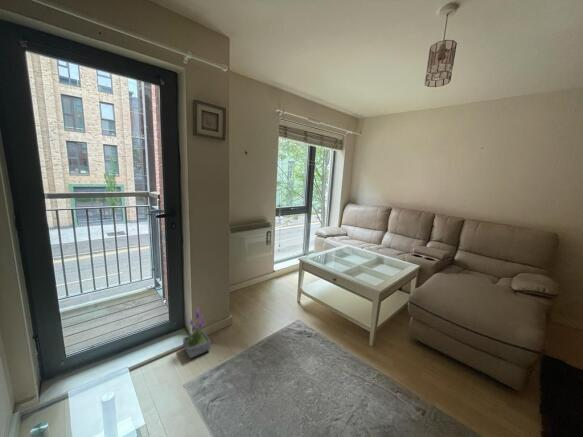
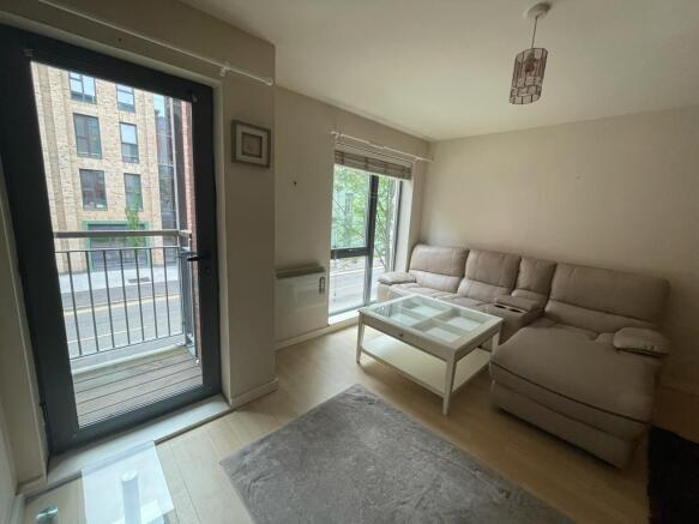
- potted plant (196, 329)
